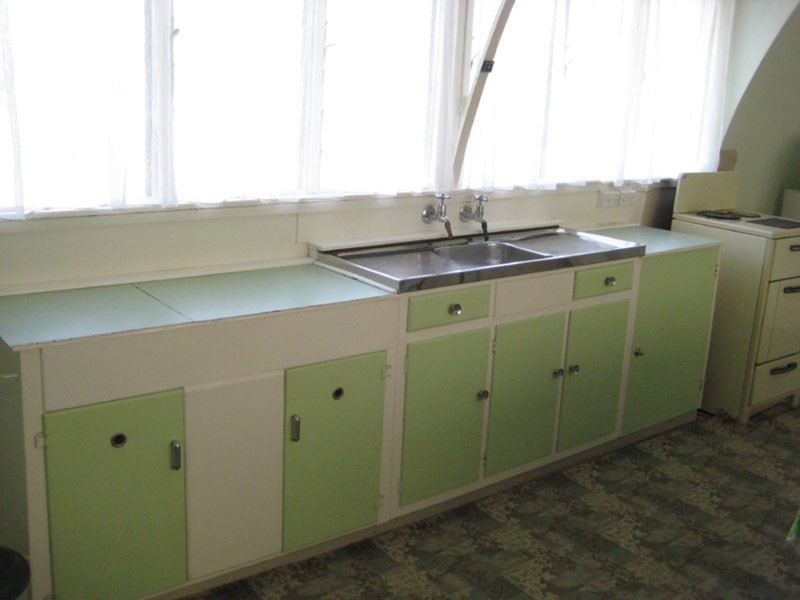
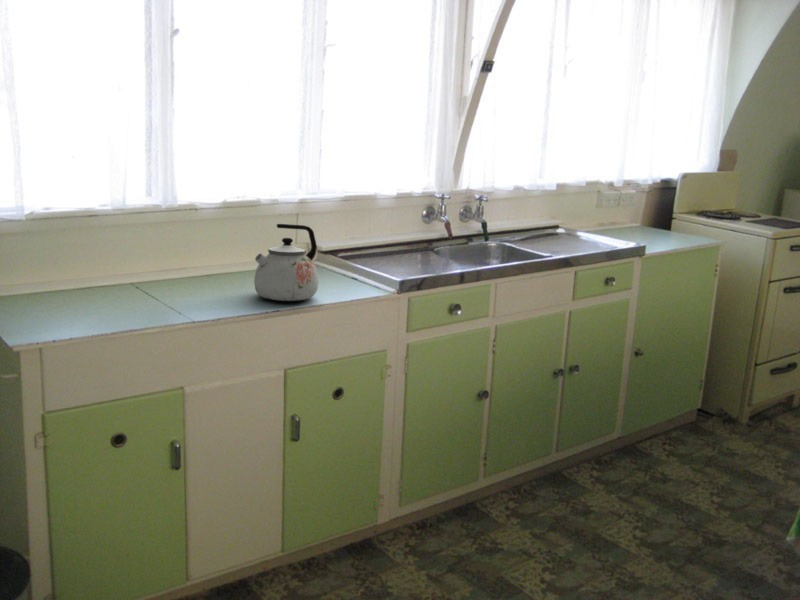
+ kettle (286, 261)
